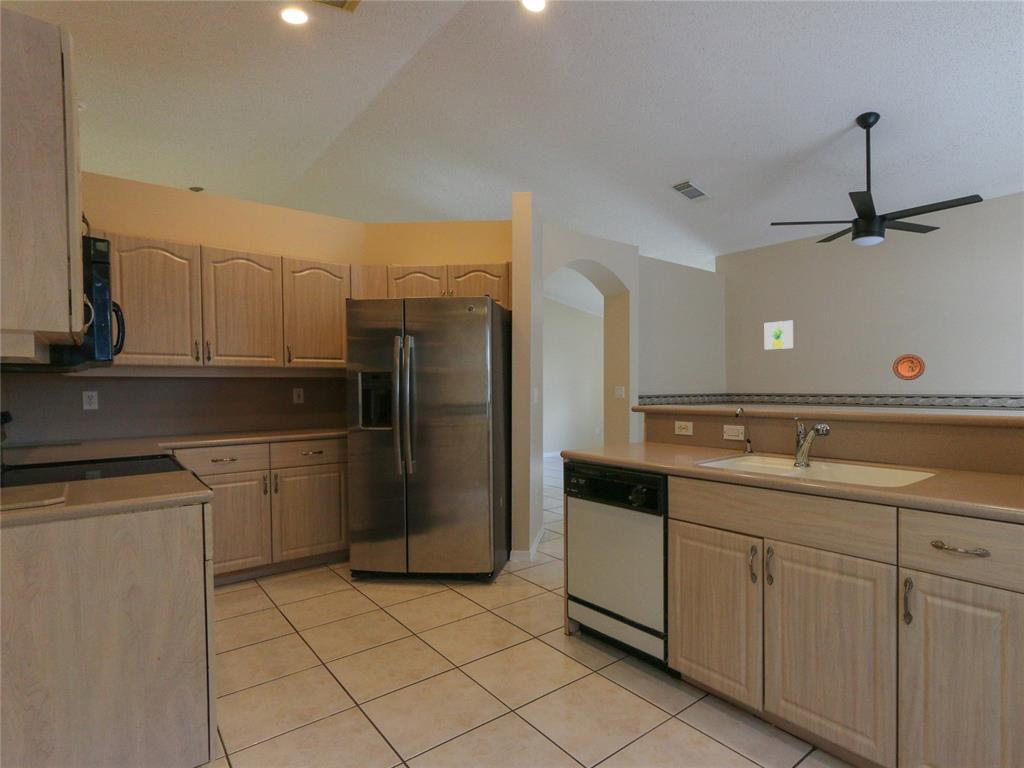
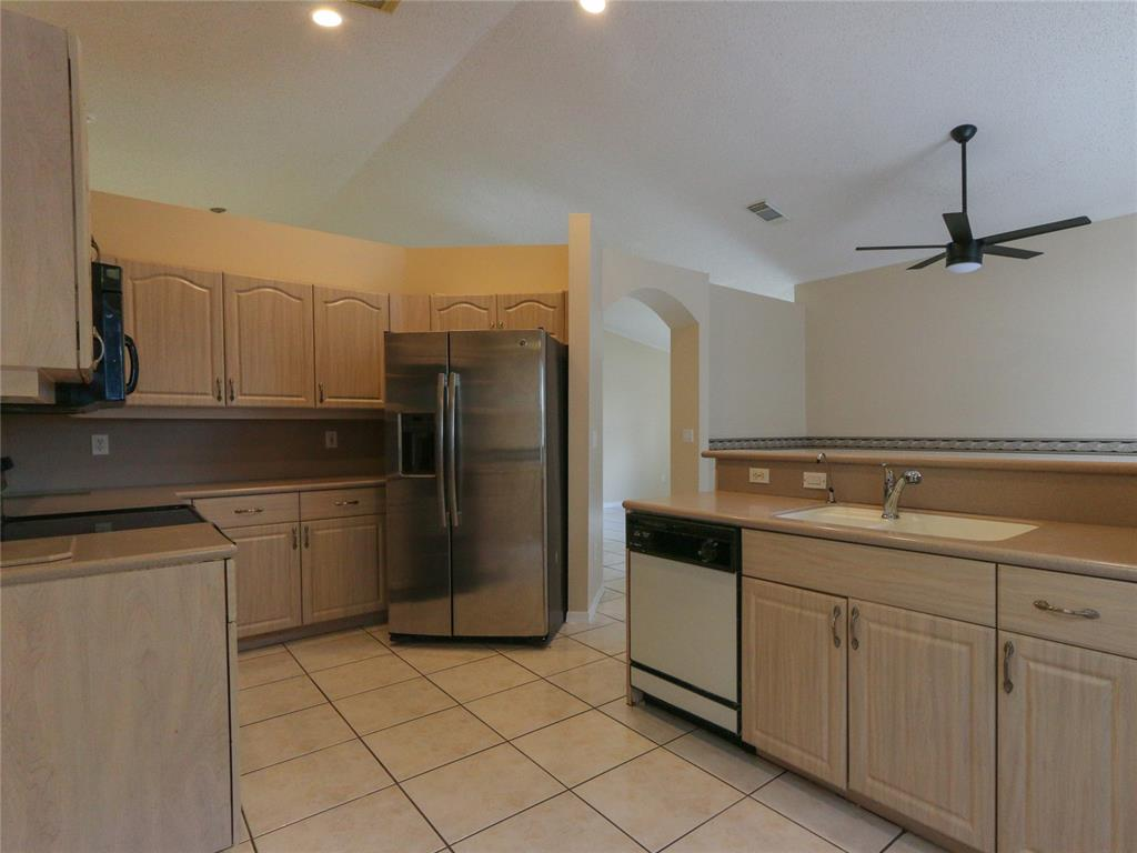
- decorative plate (908, 367)
- wall art (778, 335)
